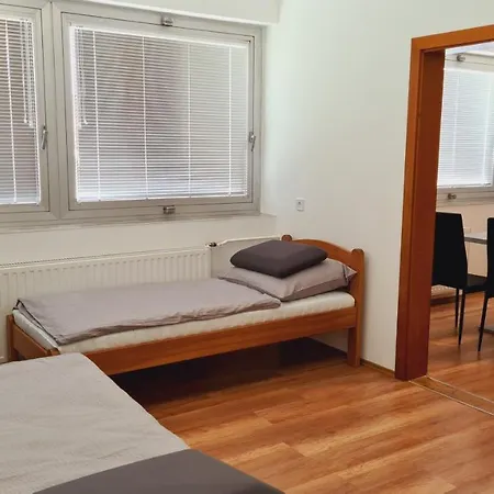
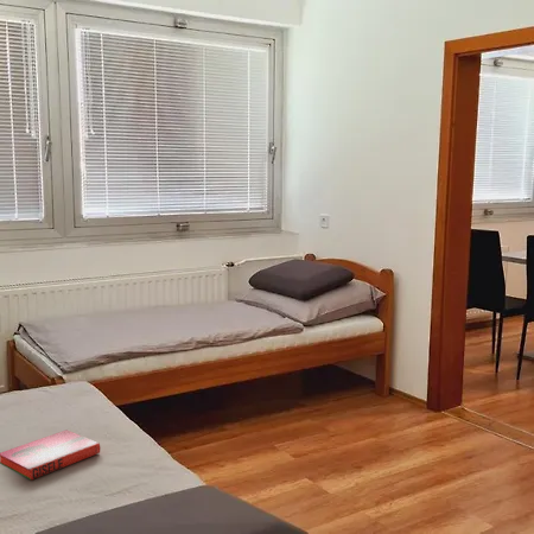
+ hardback book (50, 453)
